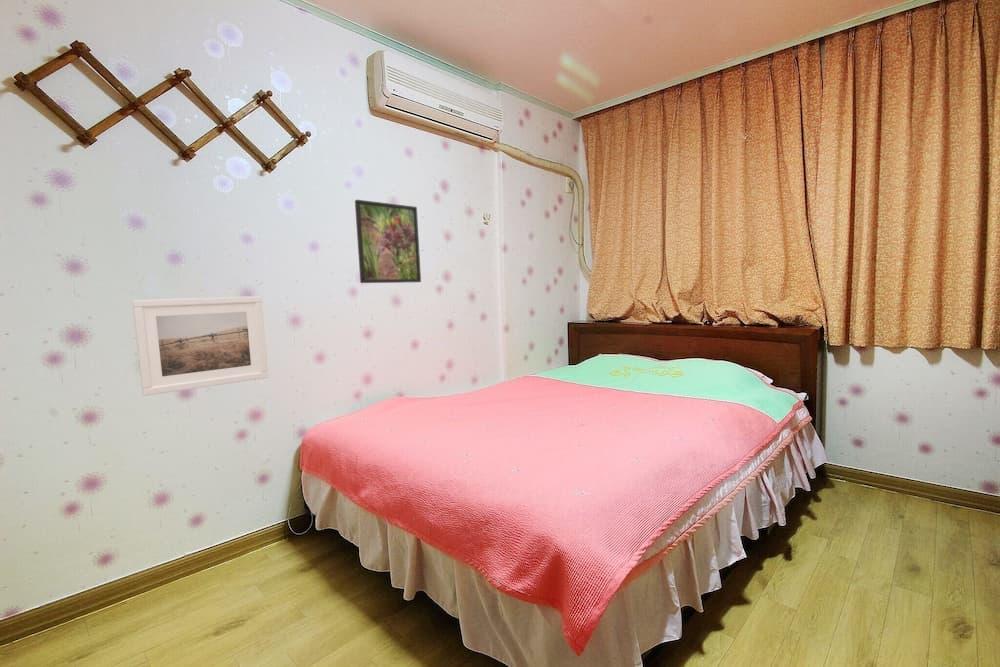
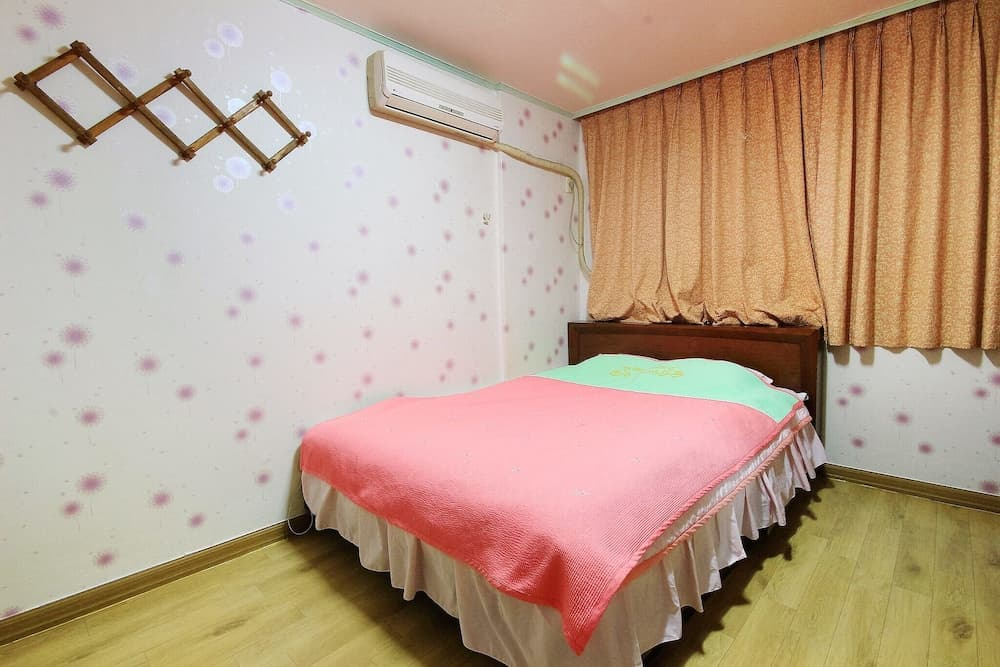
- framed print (206, 342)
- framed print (389, 243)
